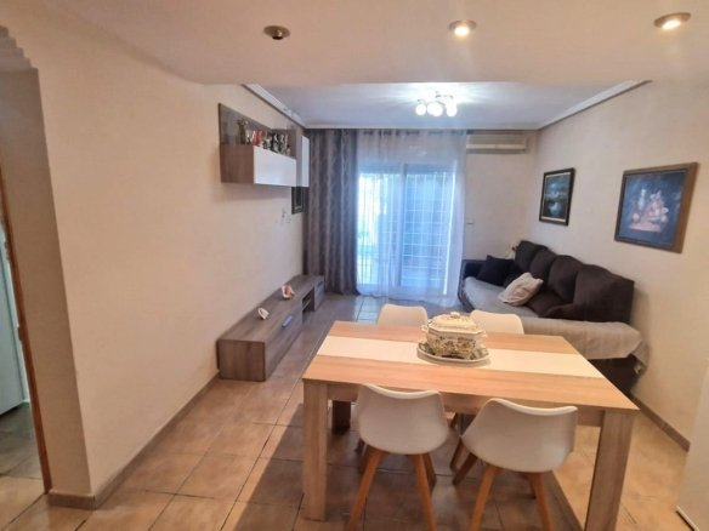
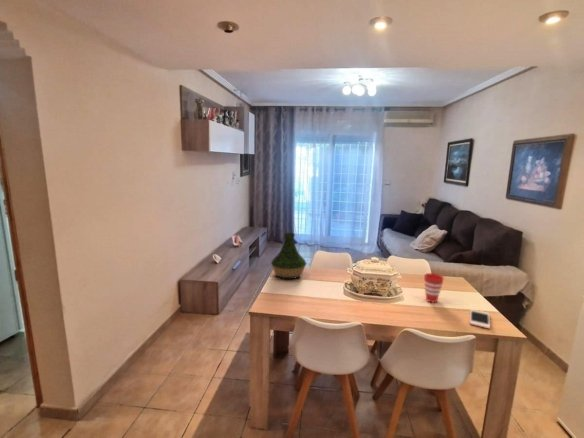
+ vase (288, 254)
+ cup (432, 288)
+ cell phone (479, 318)
